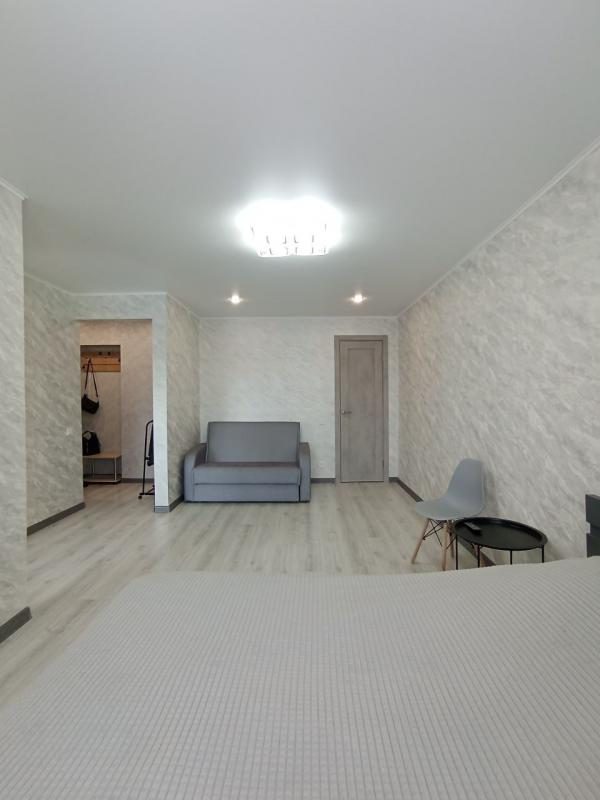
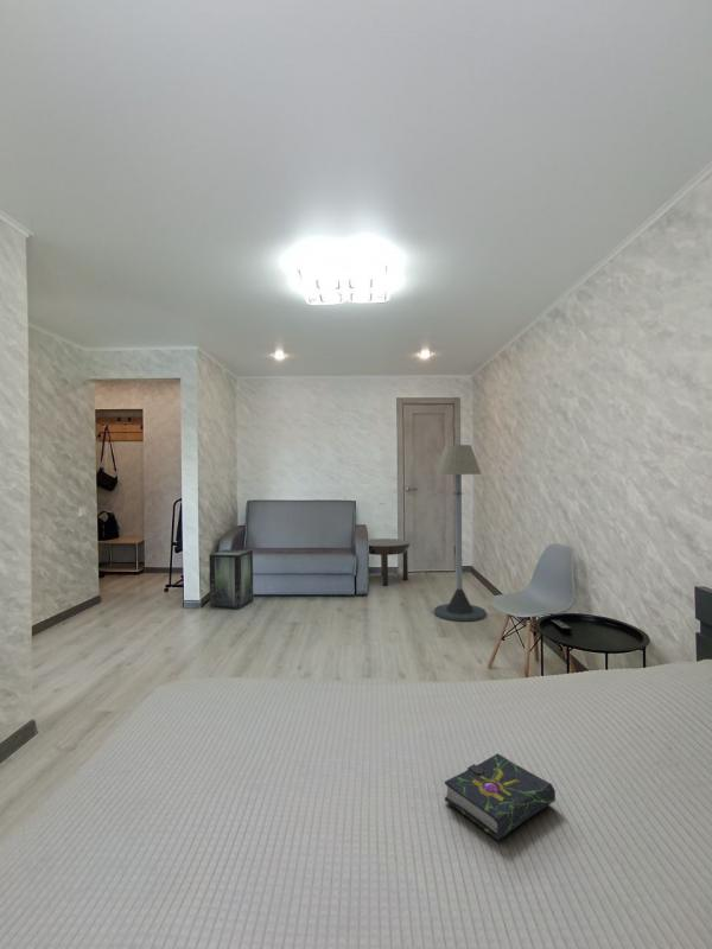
+ floor lamp (458, 529)
+ book (498, 792)
+ side table (383, 560)
+ storage box (231, 578)
